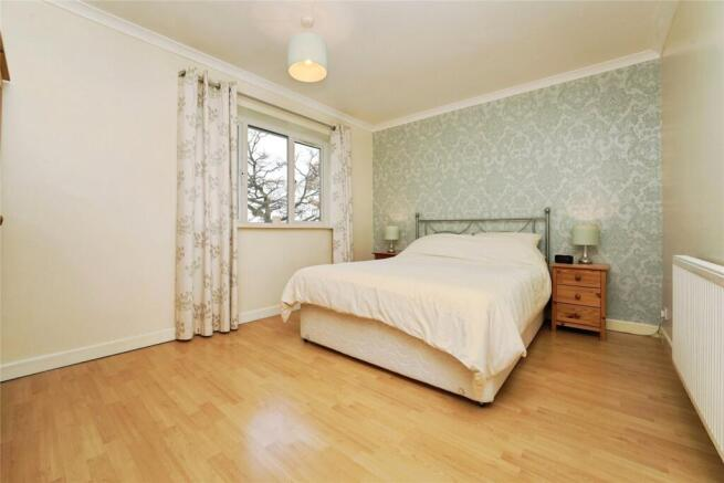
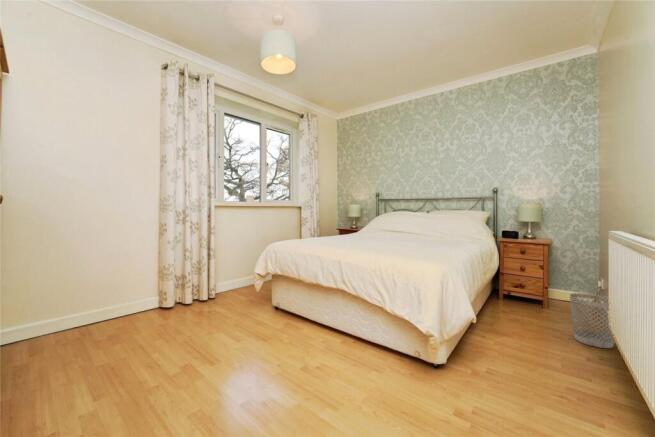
+ wastebasket (593, 320)
